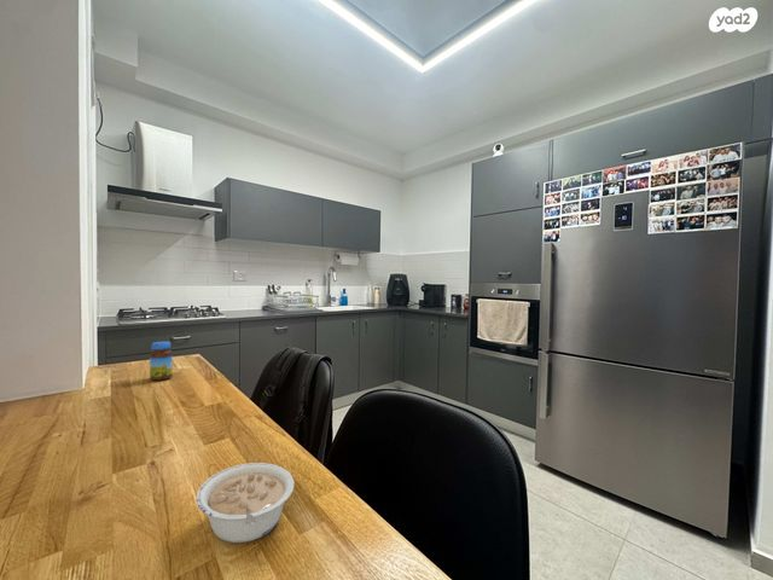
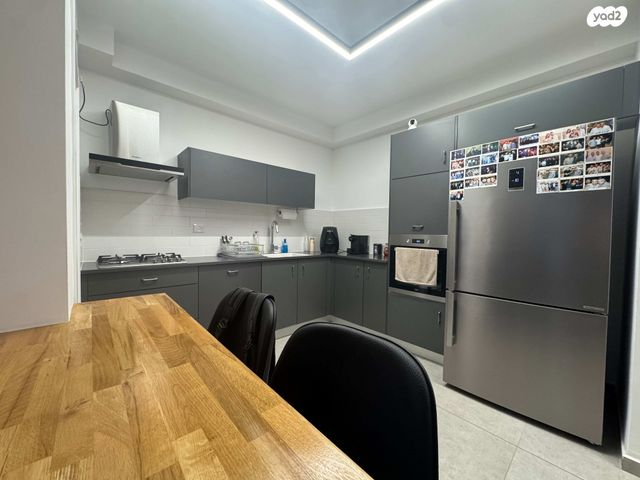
- legume (249, 500)
- jar (161, 360)
